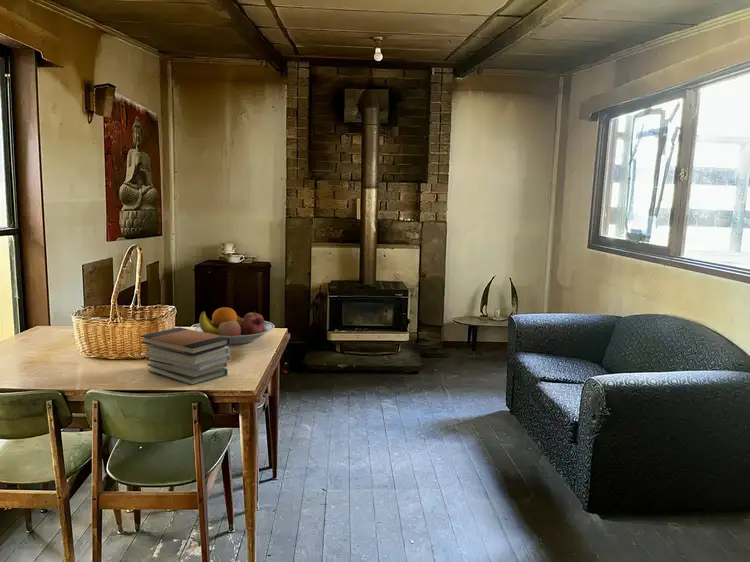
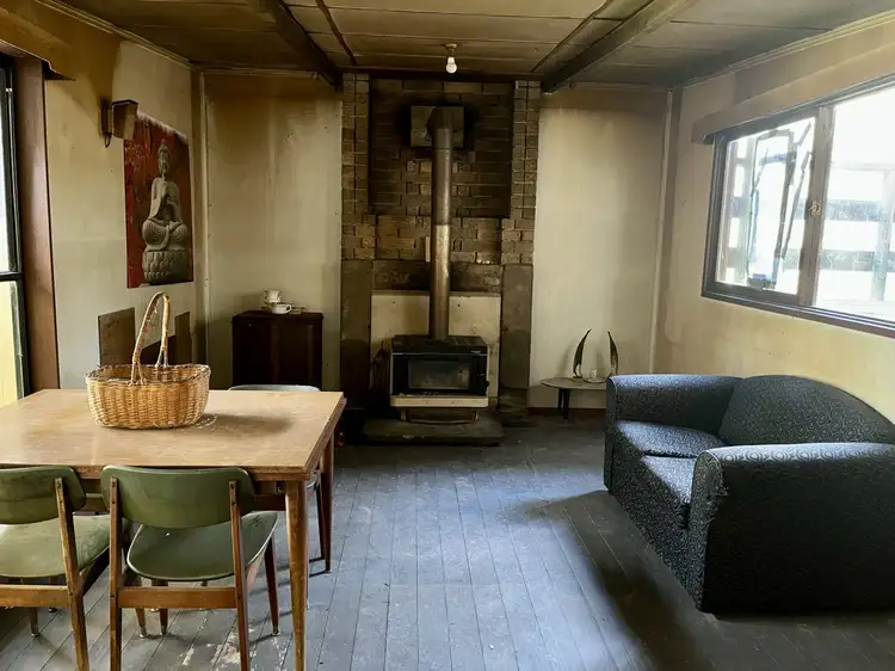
- fruit bowl (235, 323)
- book stack (187, 355)
